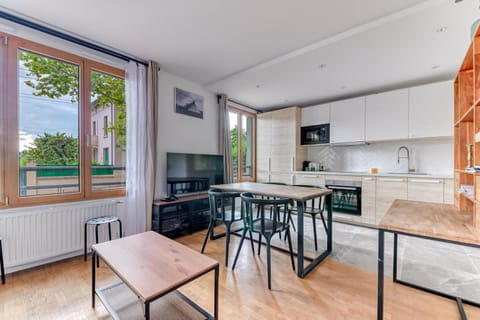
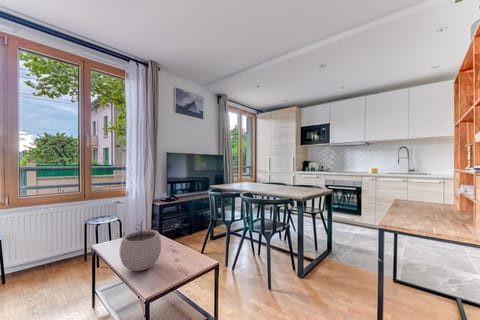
+ plant pot (141, 244)
